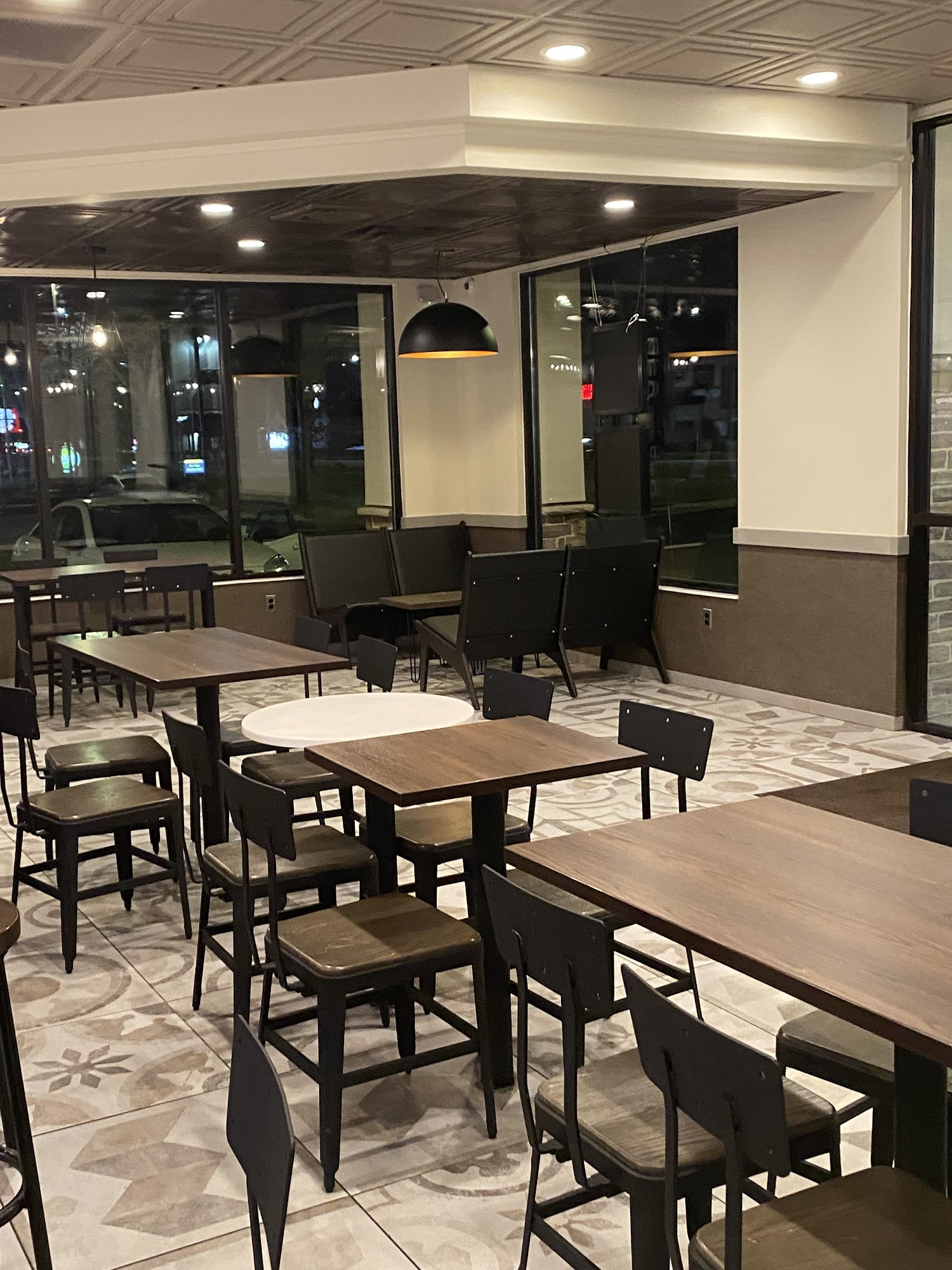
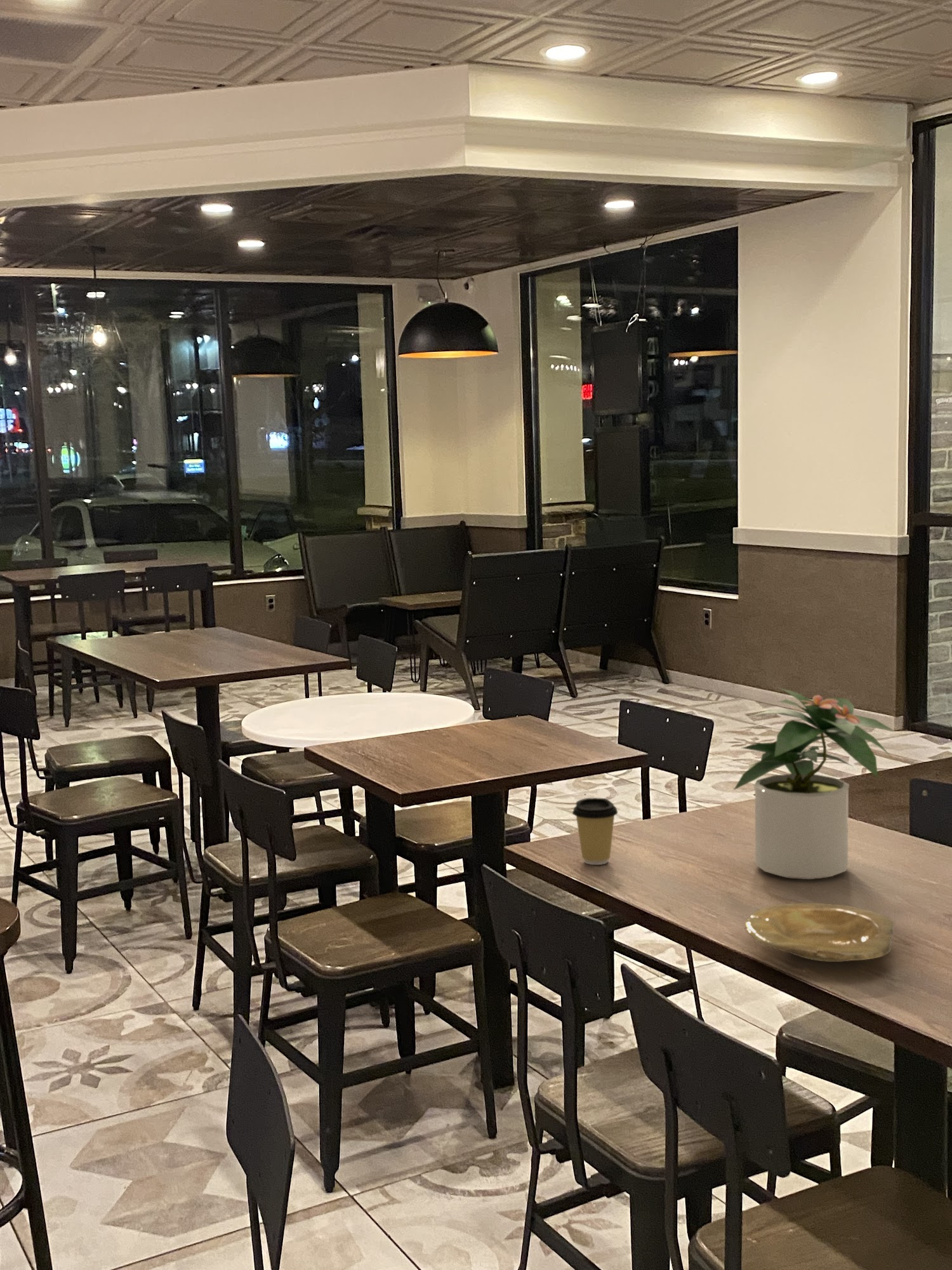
+ plate (821, 936)
+ coffee cup (595, 832)
+ potted plant (814, 781)
